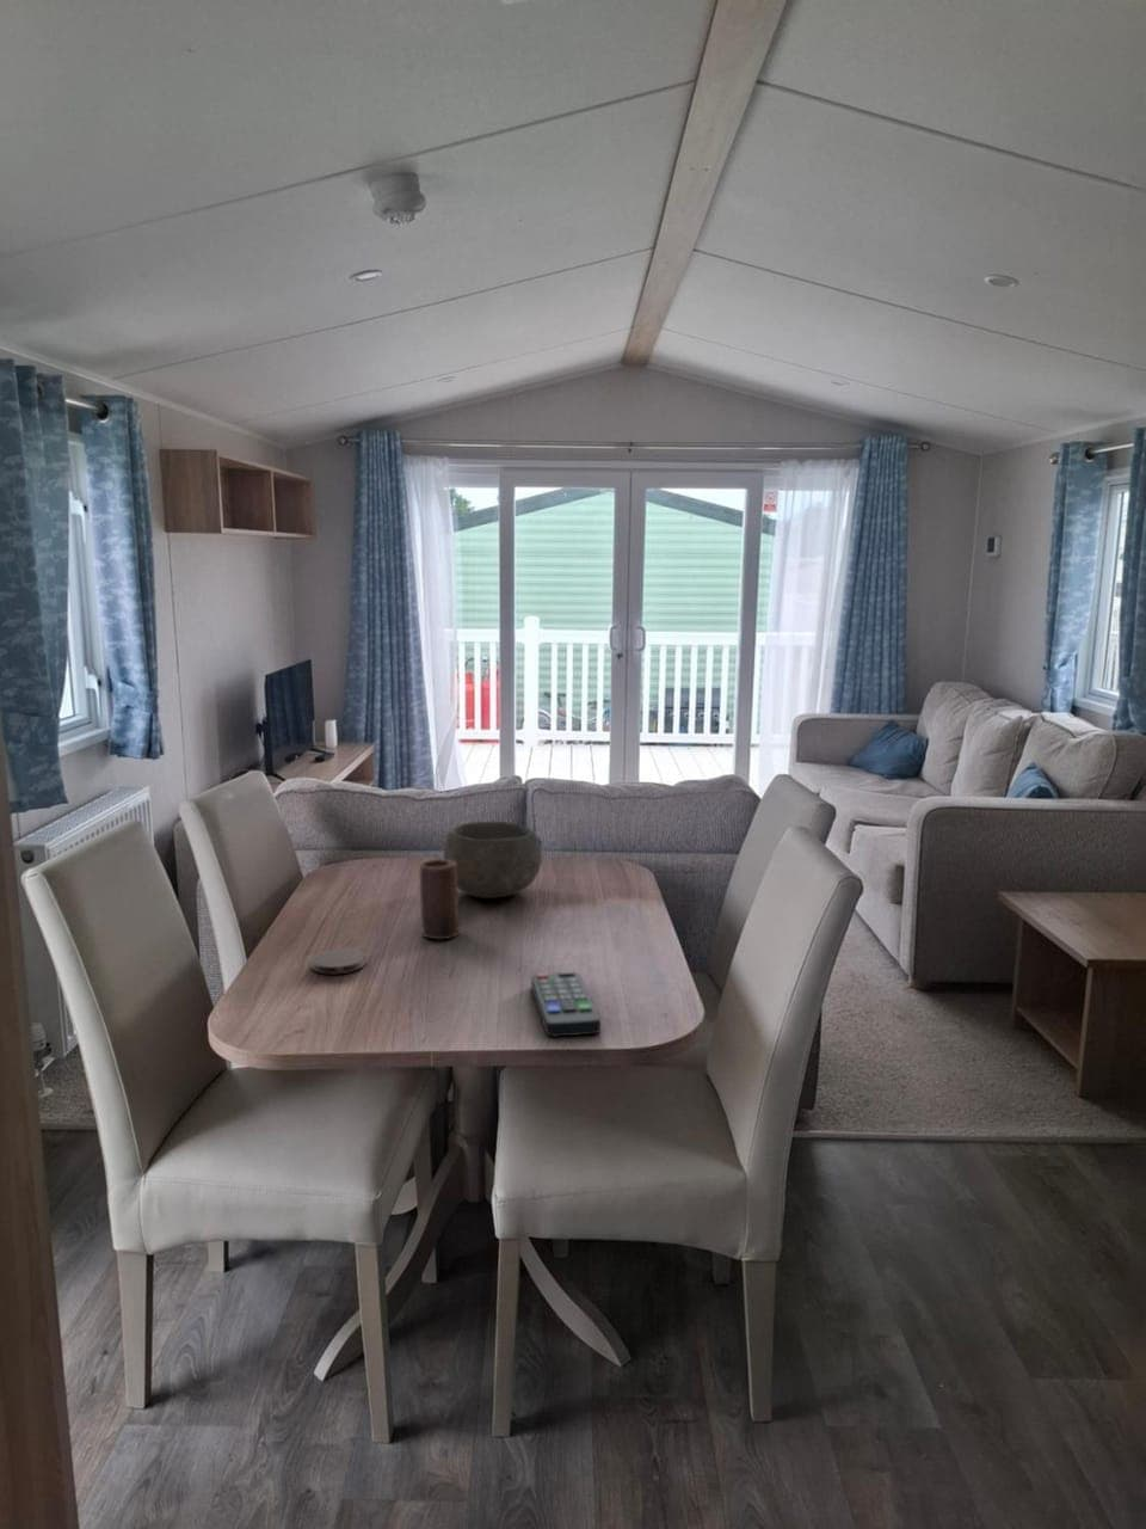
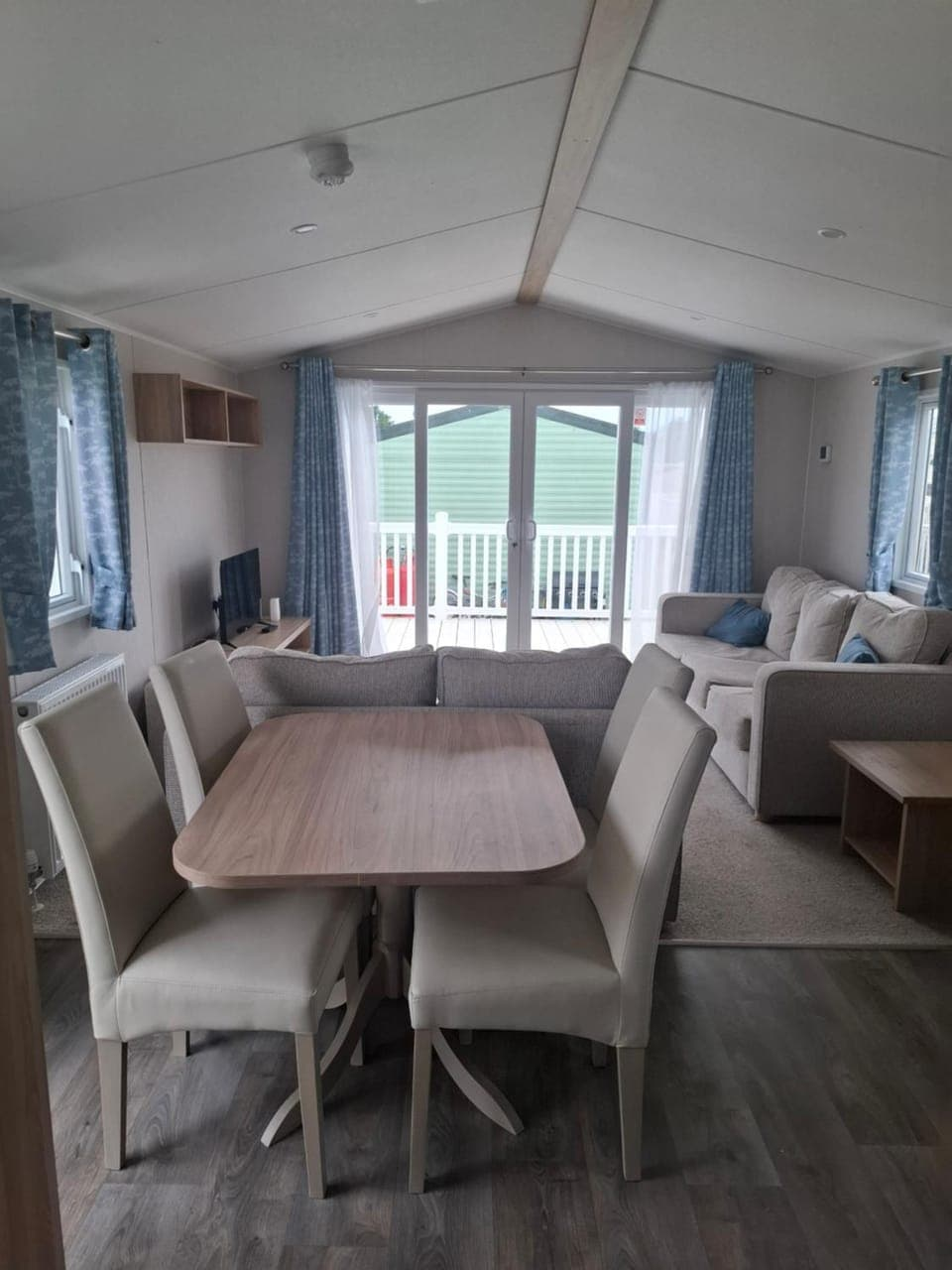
- candle (438, 898)
- coaster (338, 961)
- bowl (494, 860)
- remote control (563, 1000)
